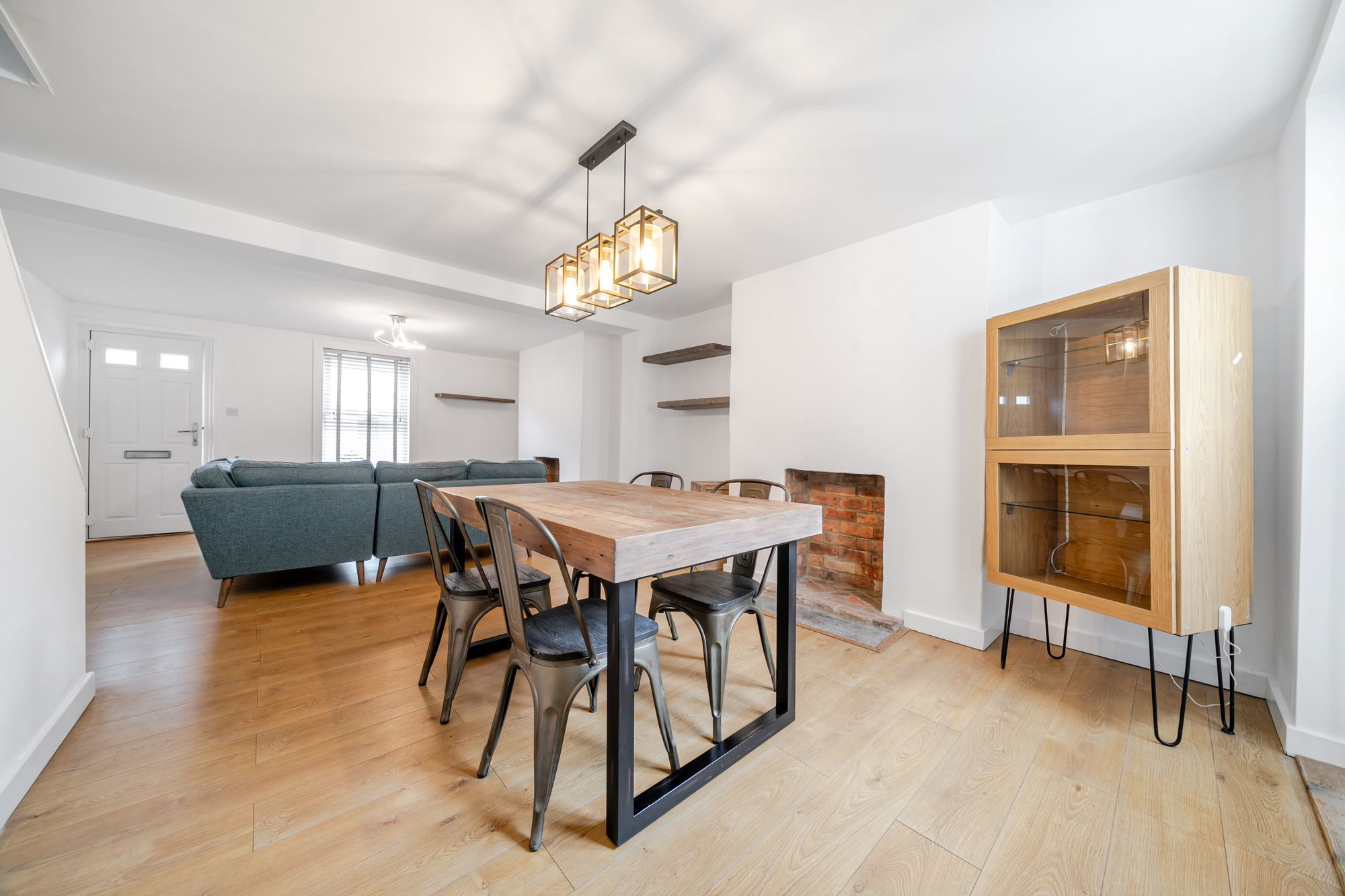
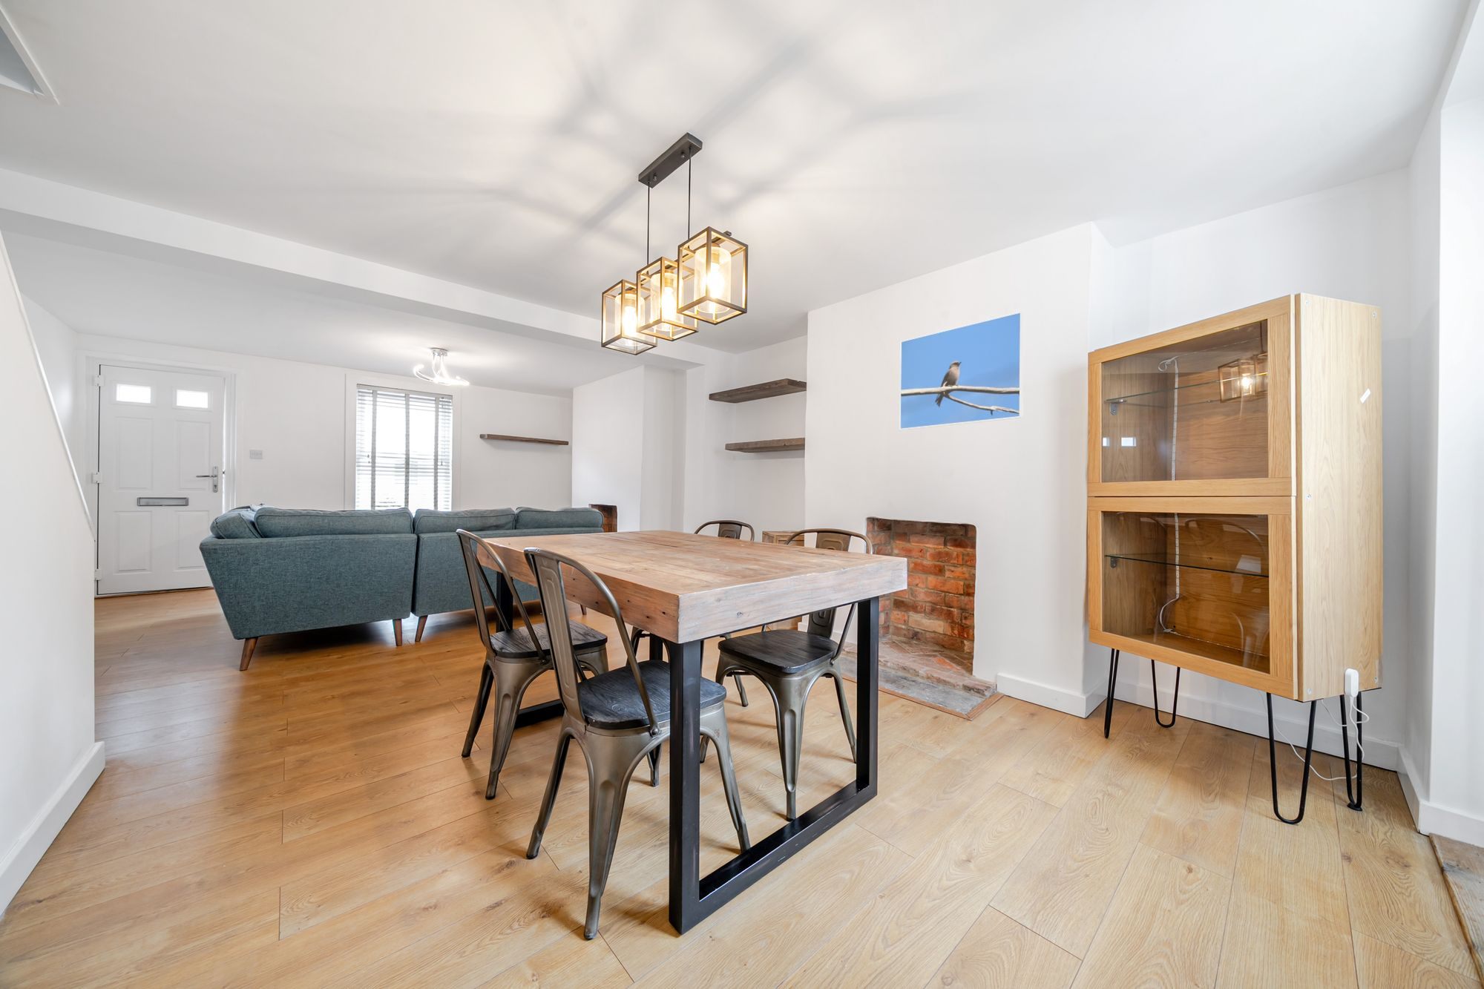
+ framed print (955, 376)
